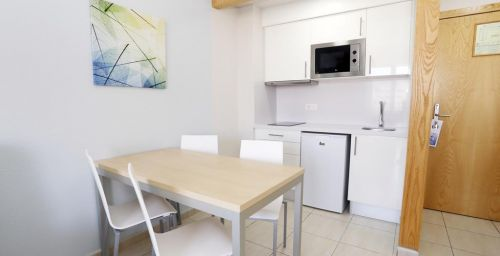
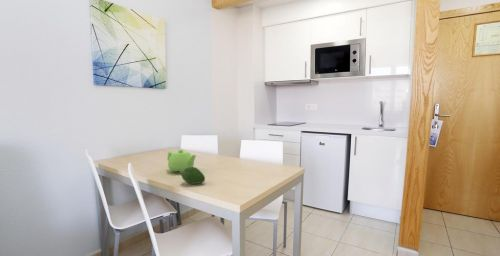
+ teapot (181, 160)
+ fruit (193, 175)
